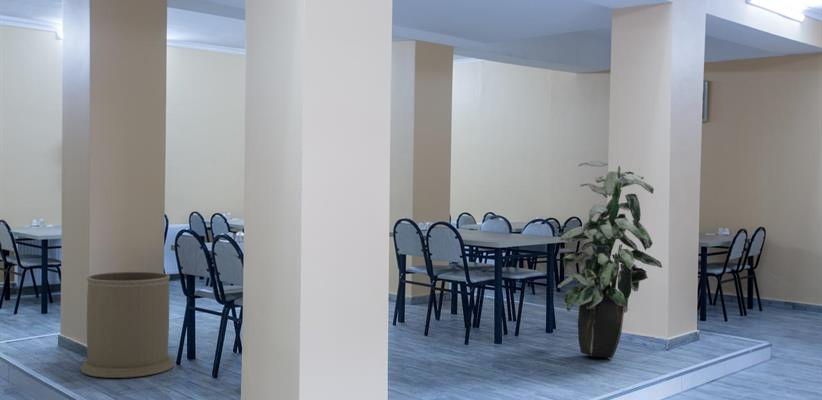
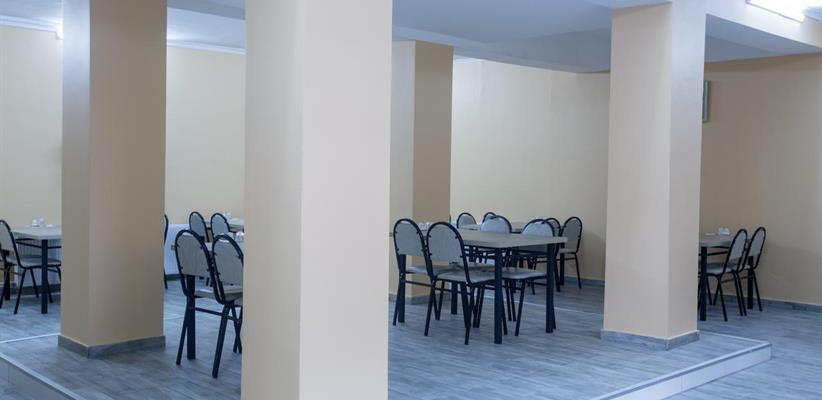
- indoor plant (603, 258)
- trash can (128, 321)
